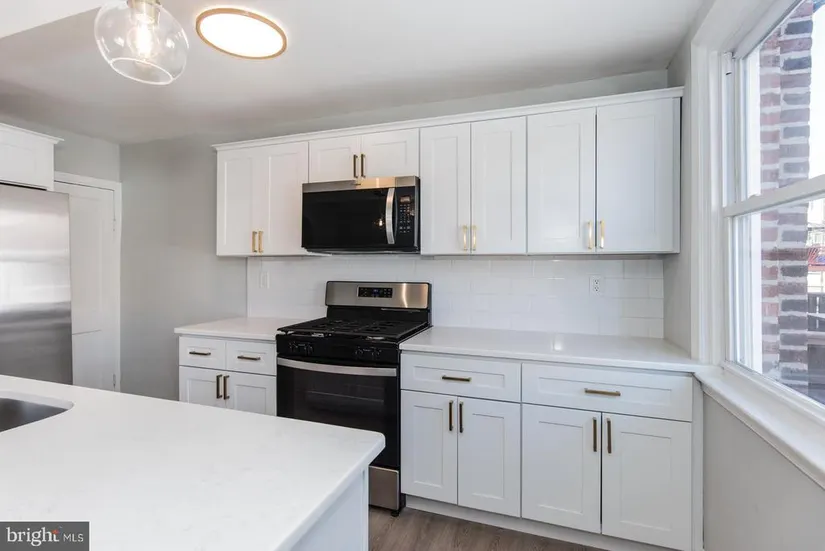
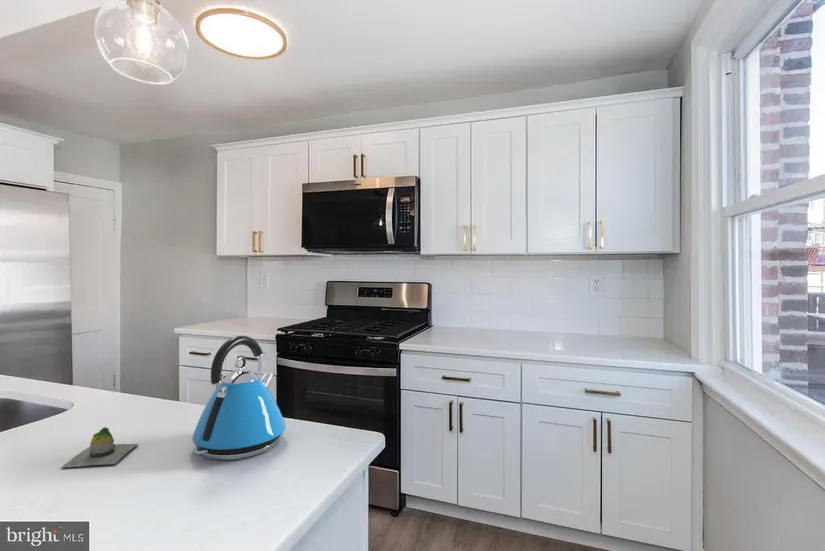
+ decorative egg (102, 441)
+ kettle (238, 390)
